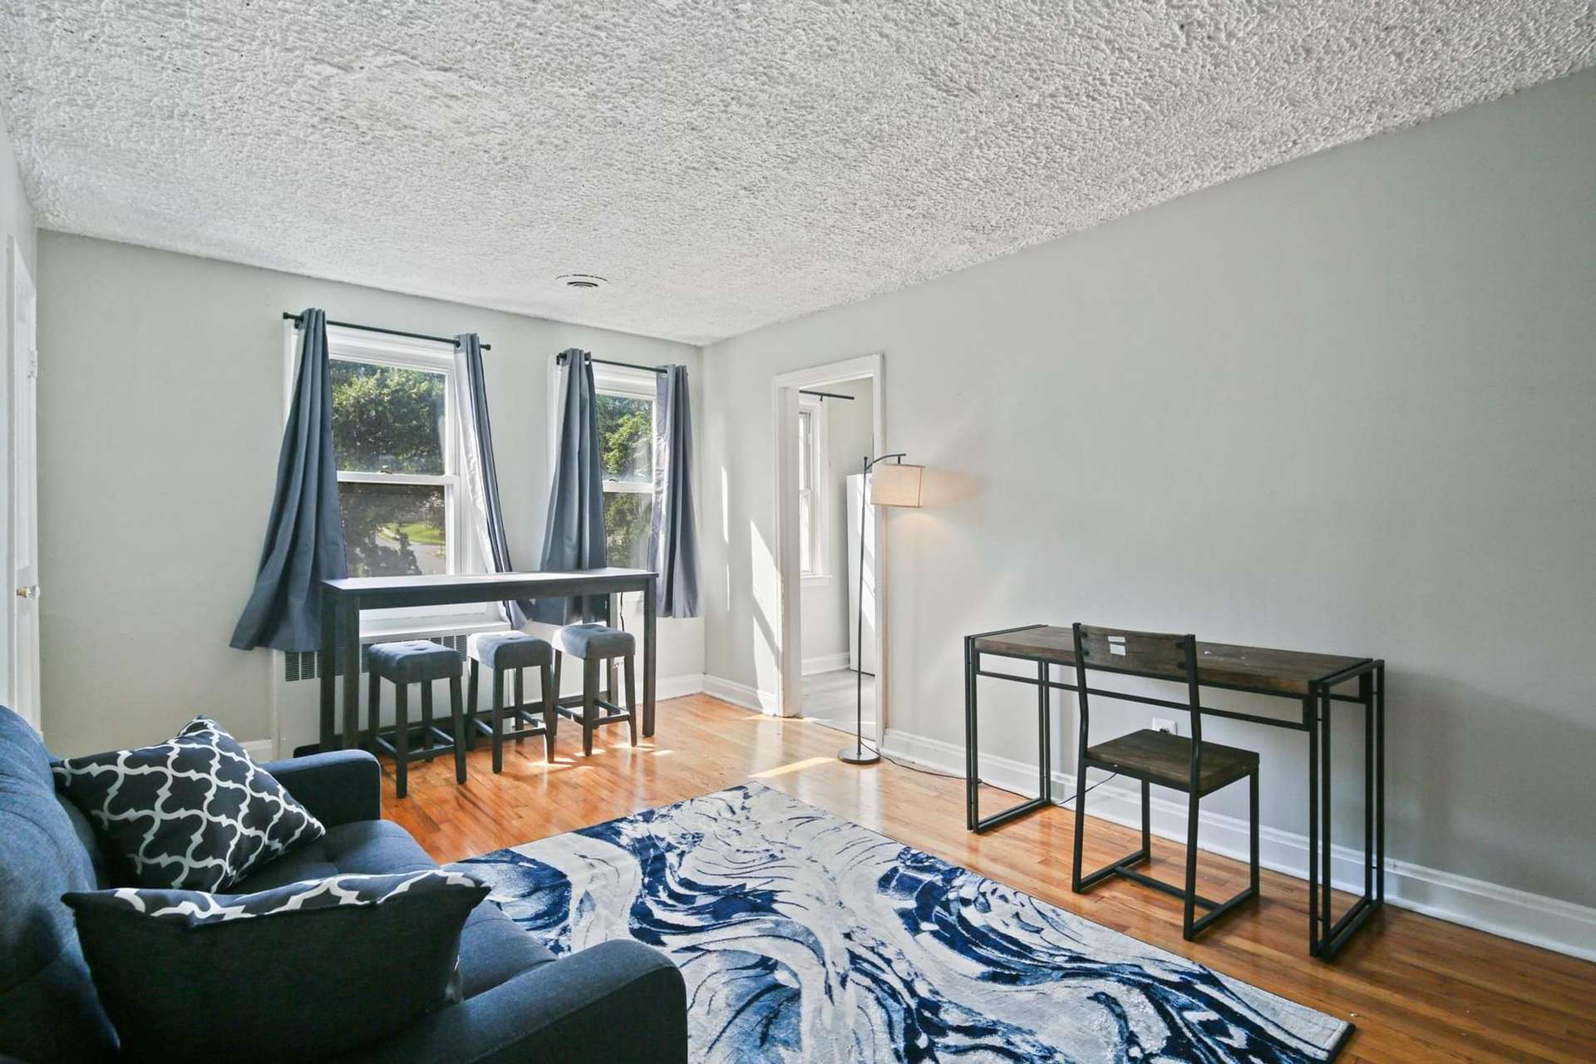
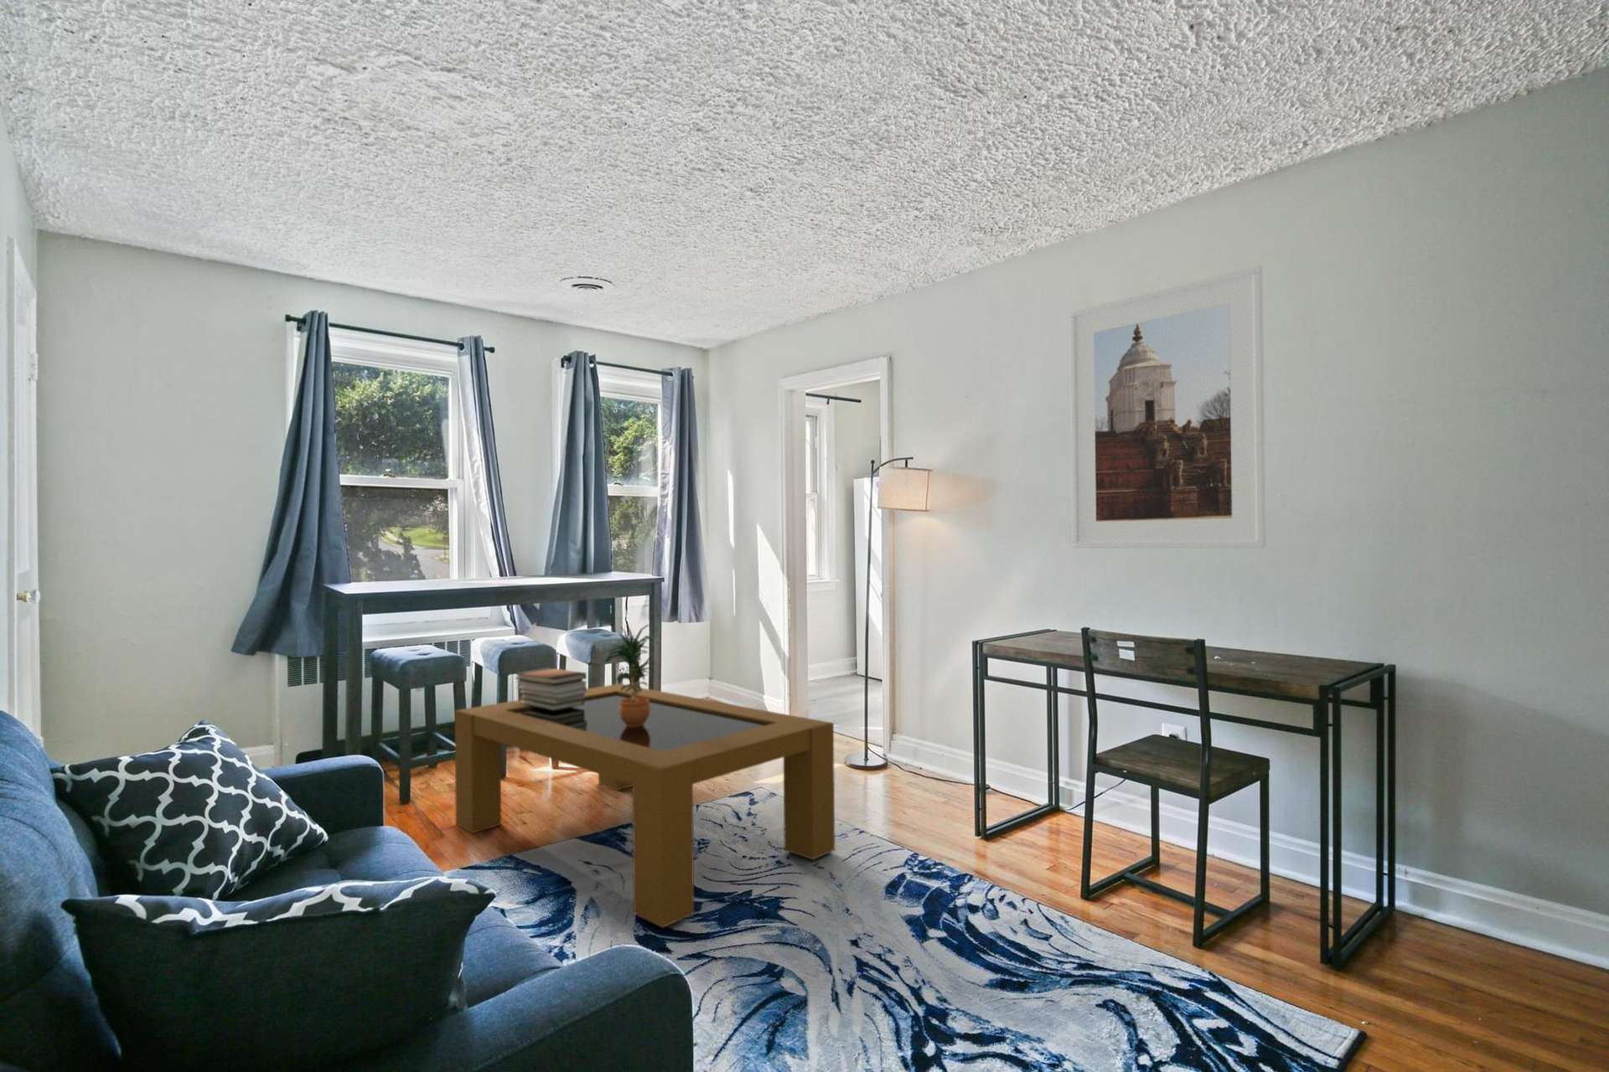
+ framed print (1159, 419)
+ potted plant (630, 671)
+ book stack (552, 688)
+ coffee table (636, 776)
